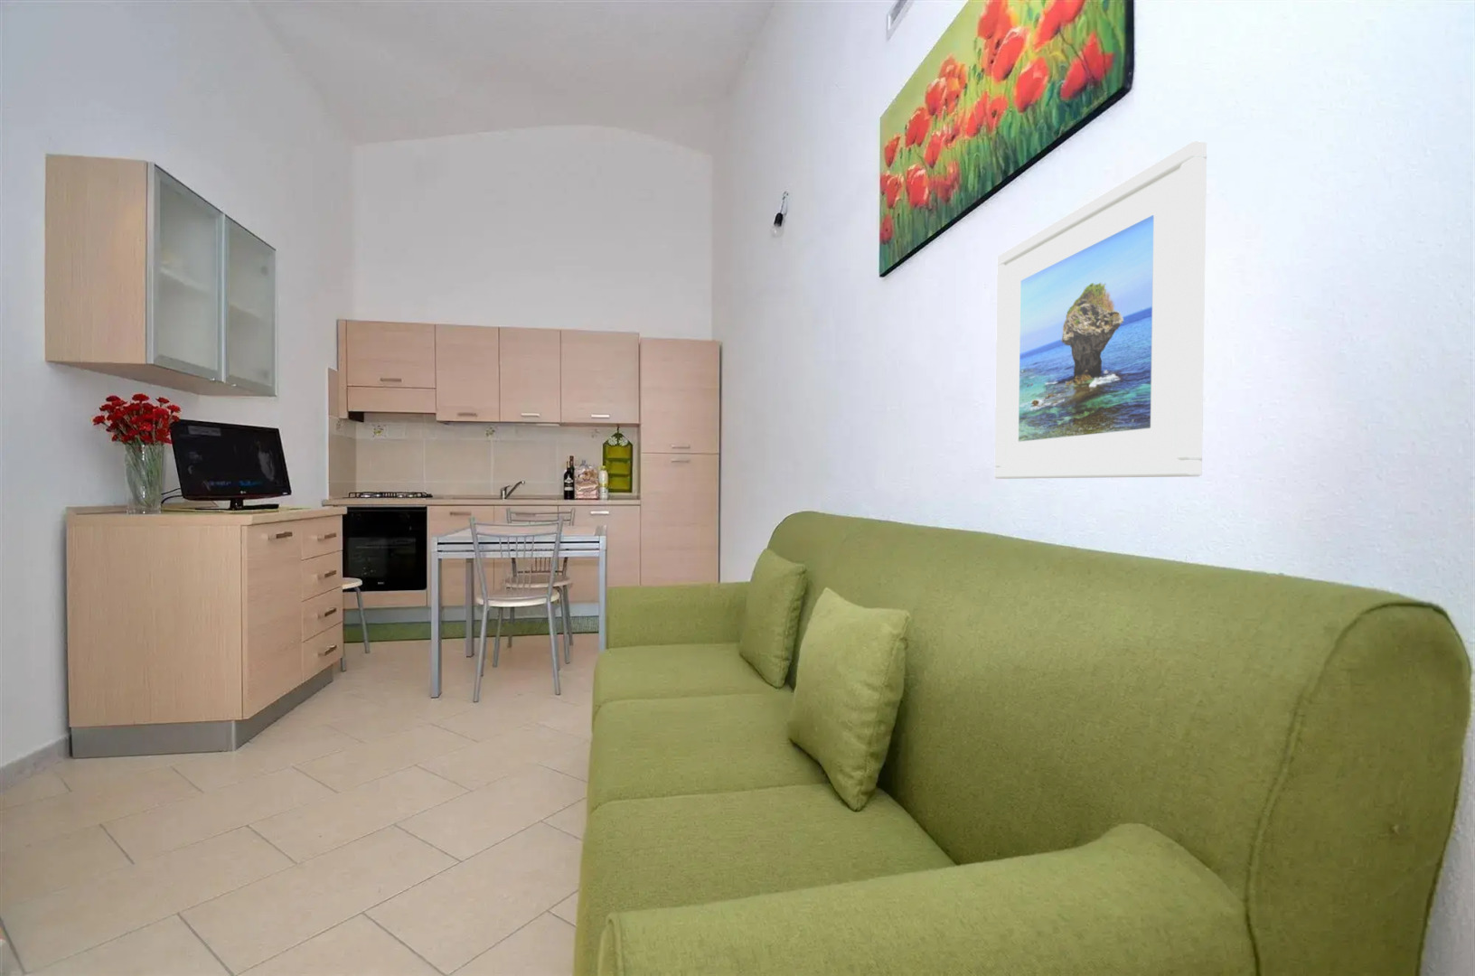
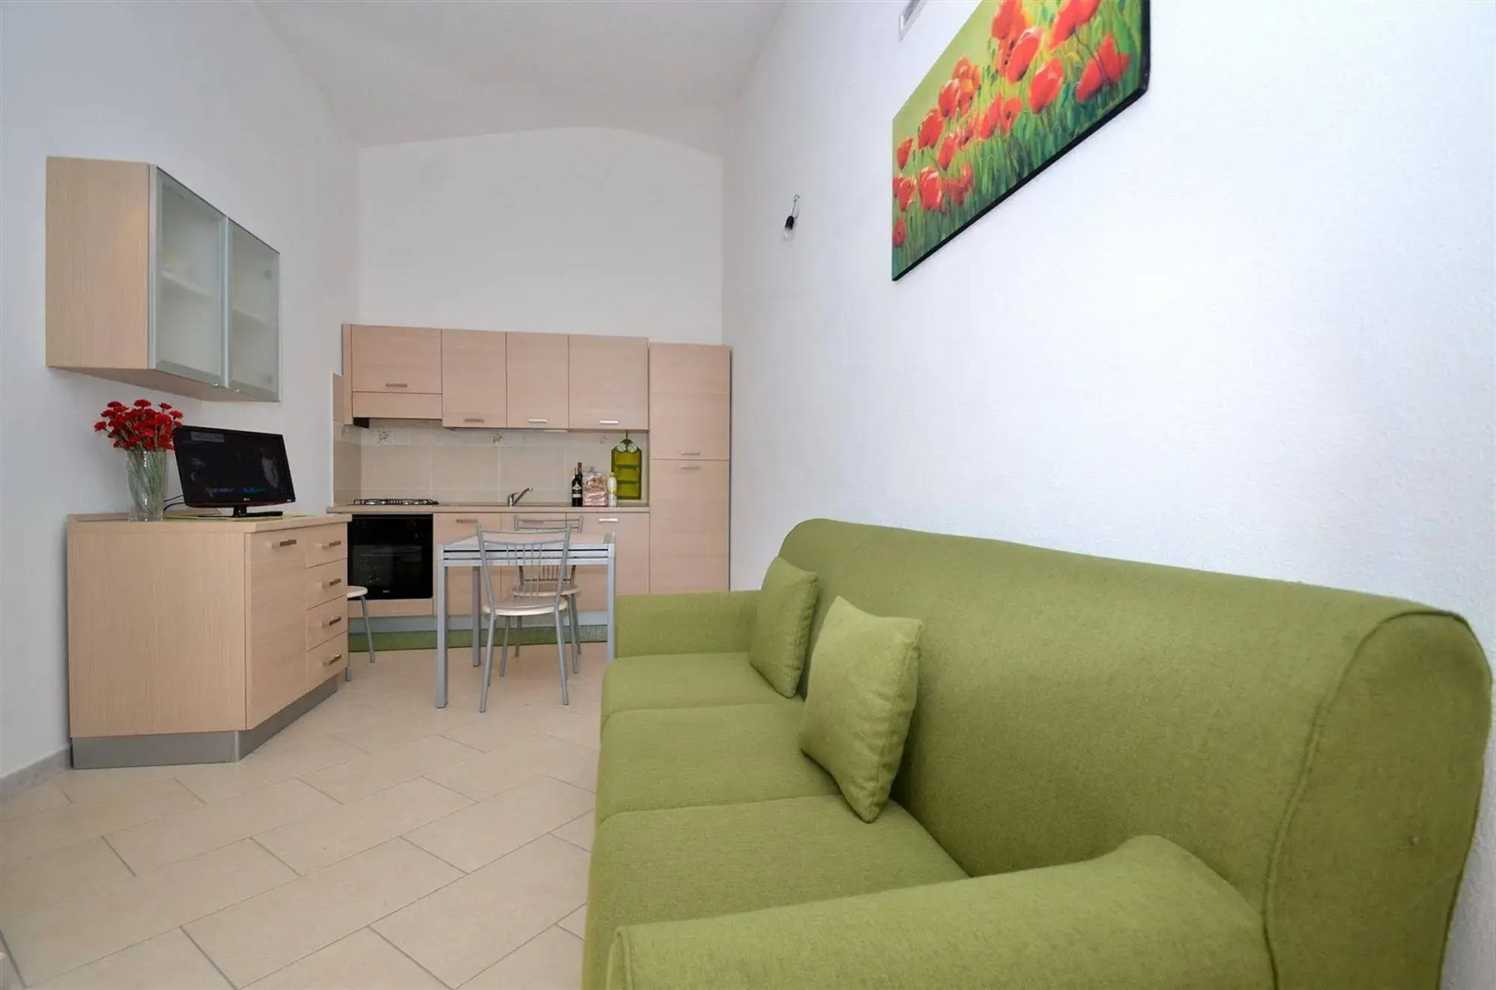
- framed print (1080, 343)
